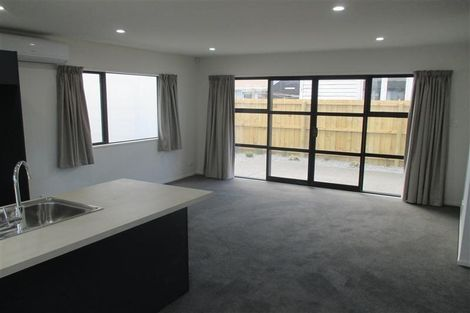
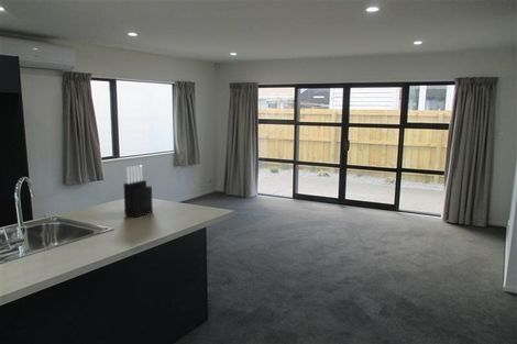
+ knife block (139, 190)
